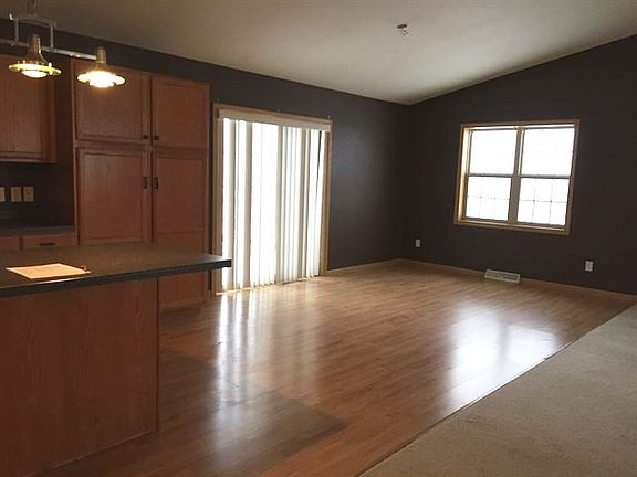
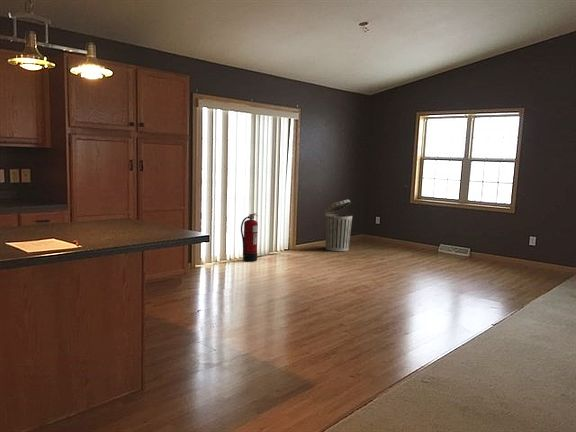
+ trash can (337, 224)
+ fire extinguisher (249, 237)
